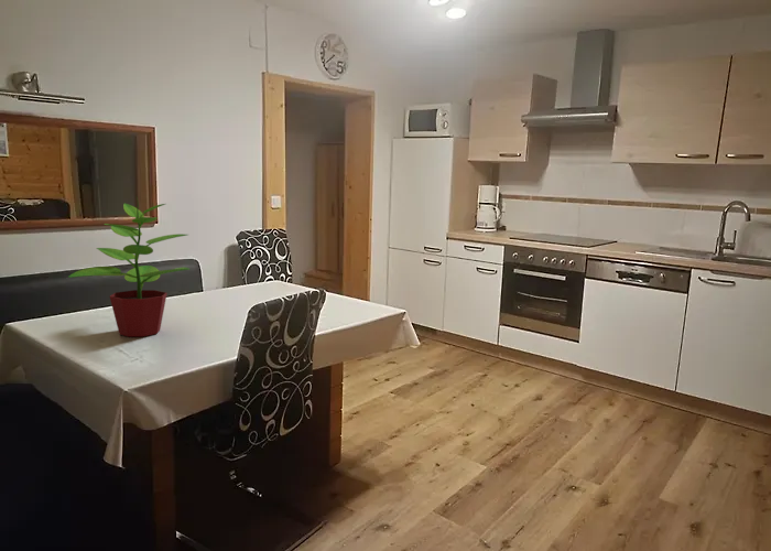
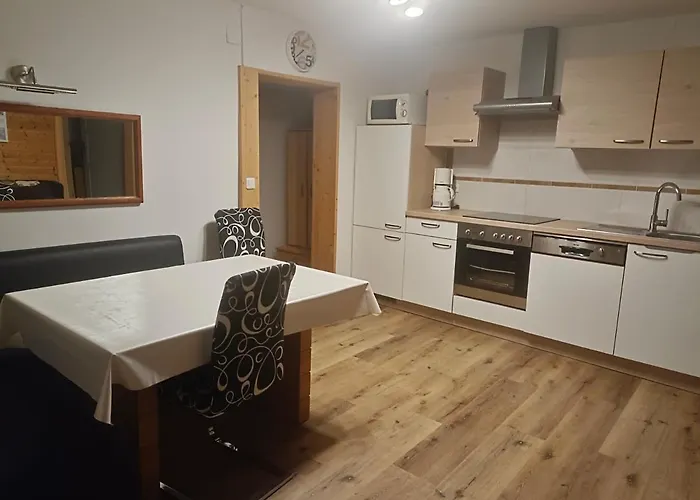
- potted plant (142, 266)
